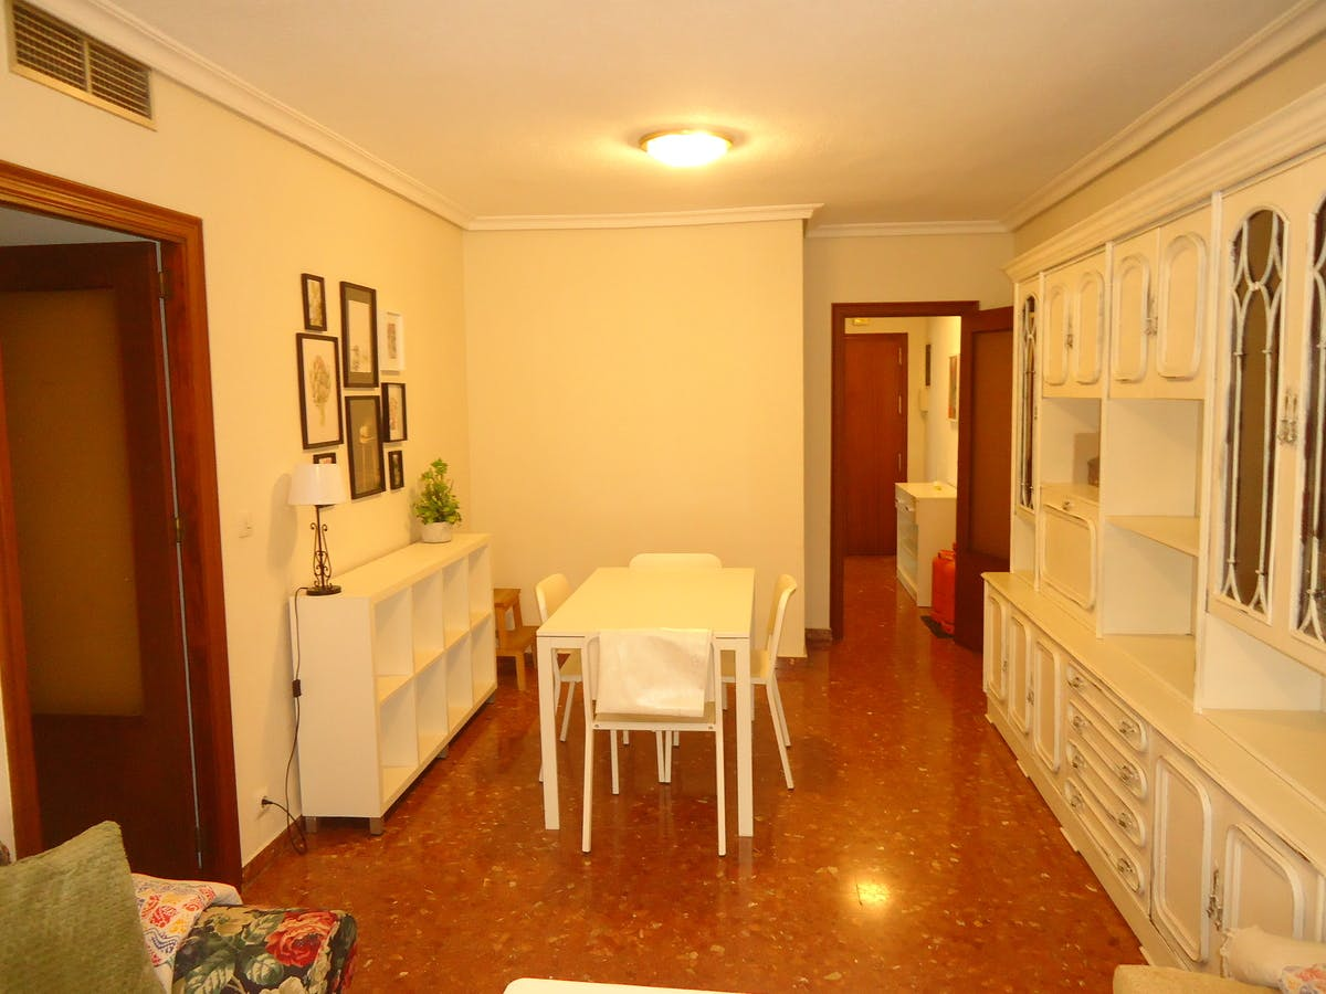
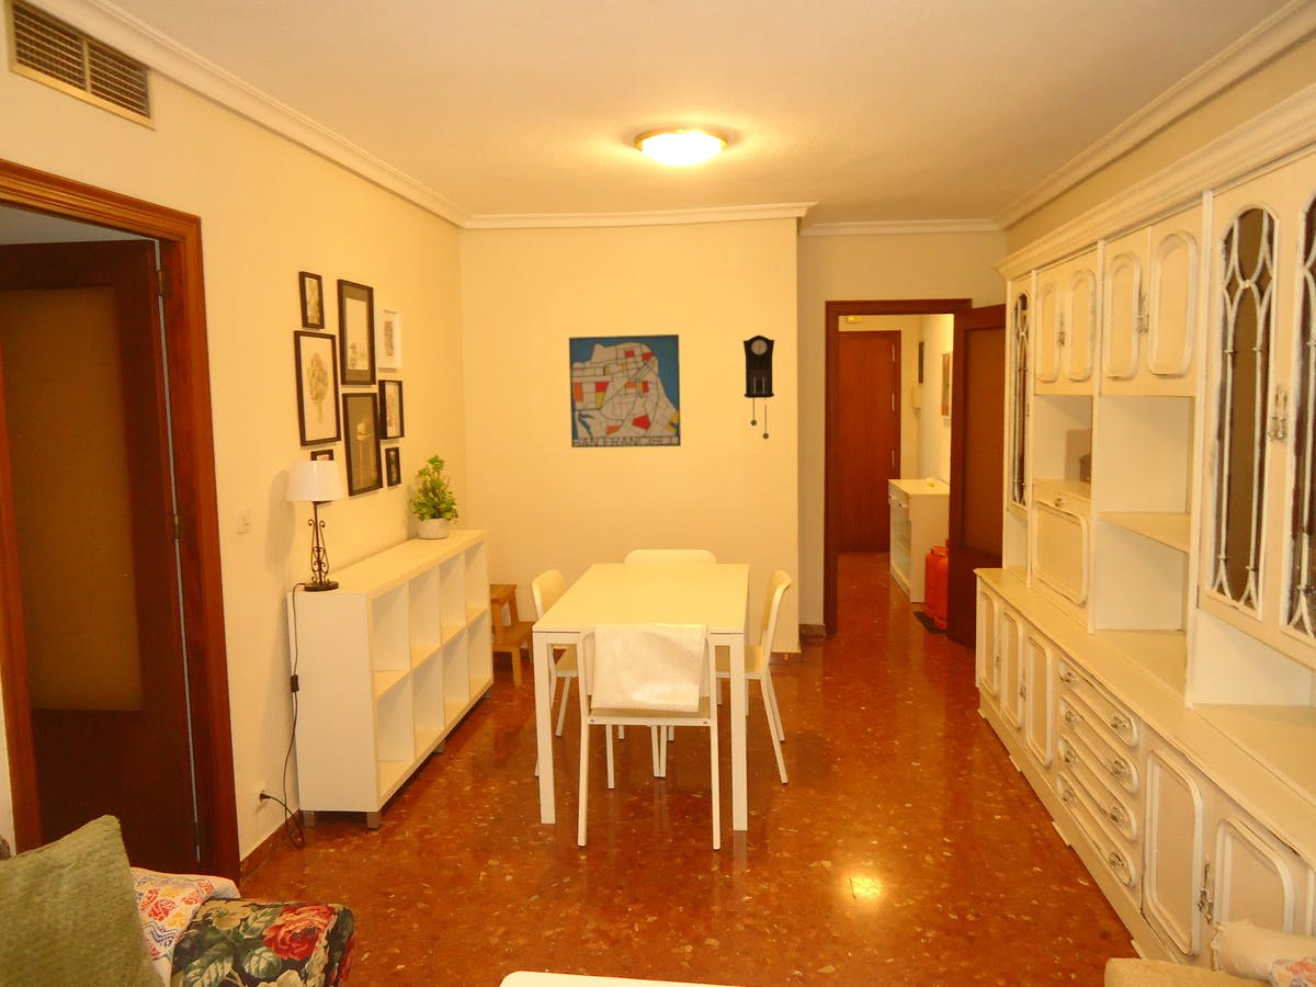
+ wall art (624, 392)
+ pendulum clock (759, 387)
